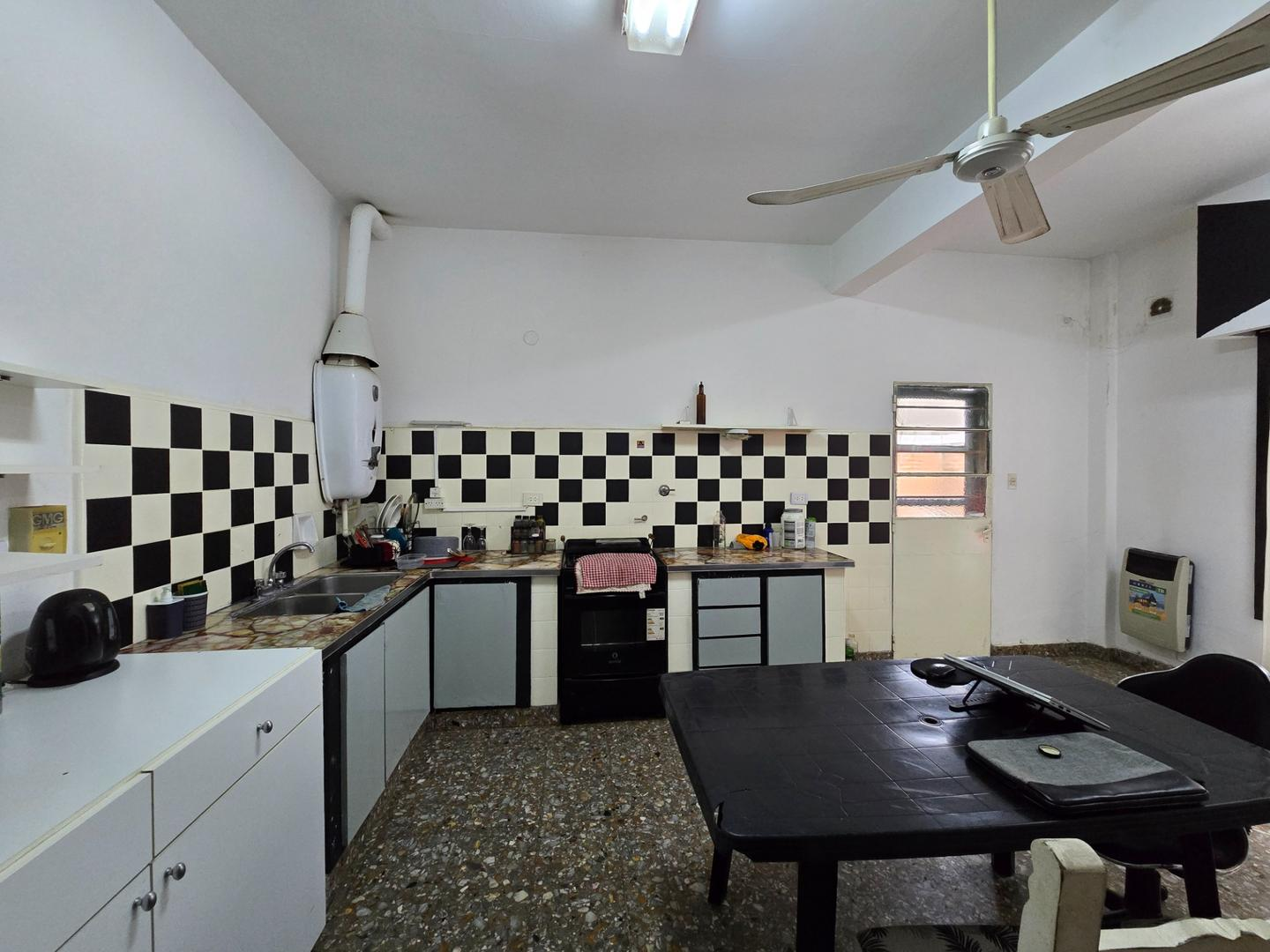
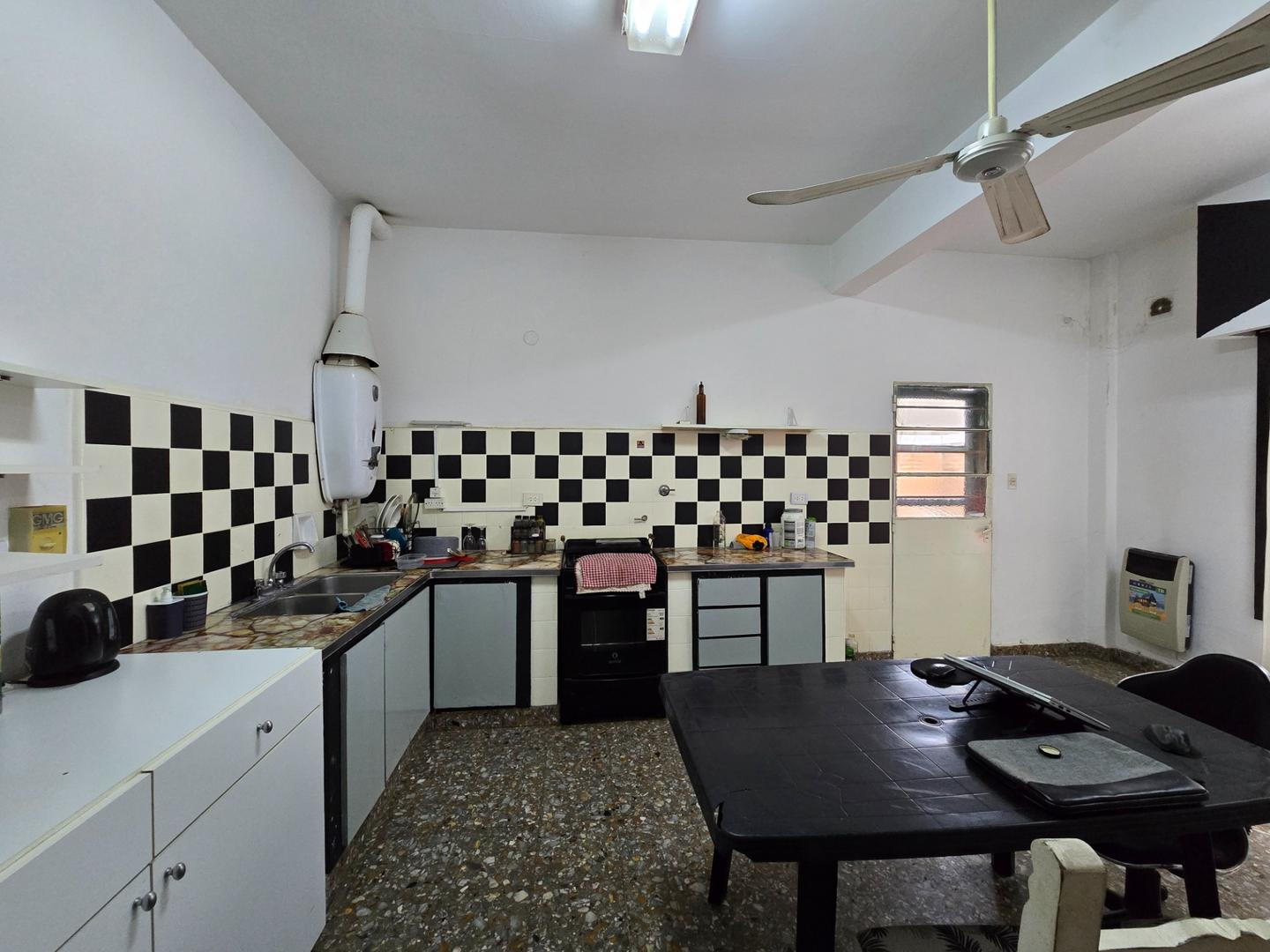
+ computer mouse (1166, 734)
